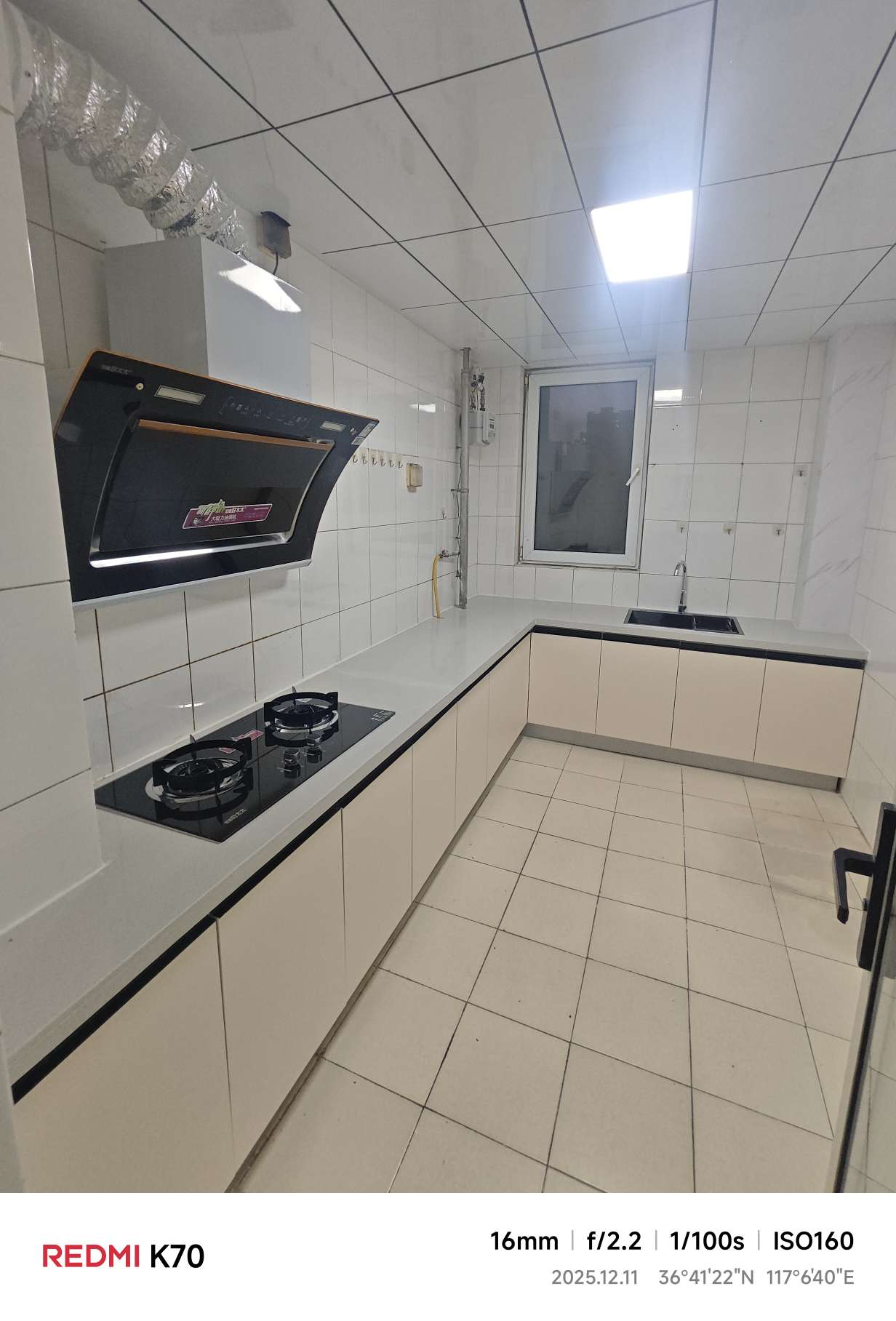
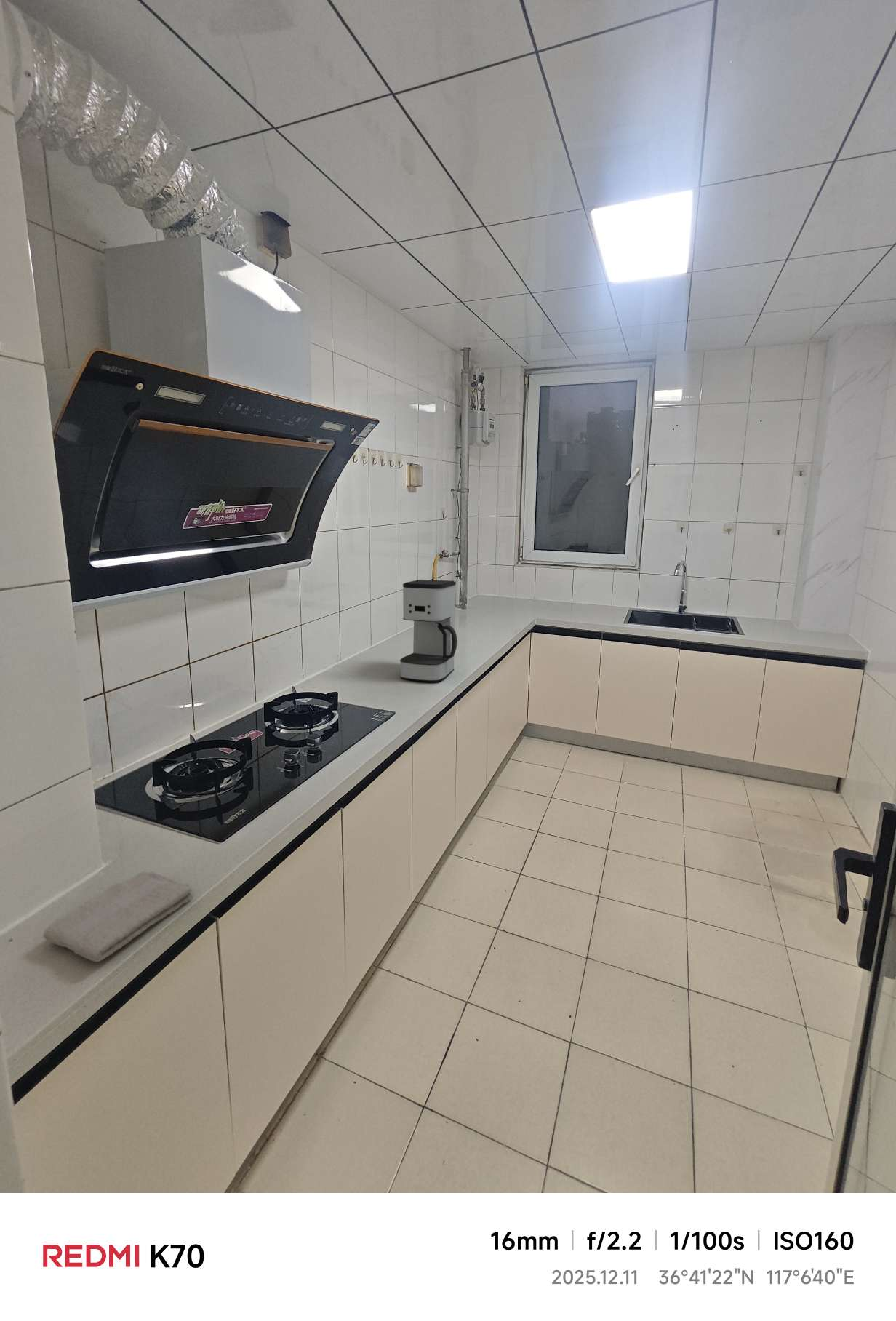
+ coffee maker (431, 629)
+ washcloth (124, 911)
